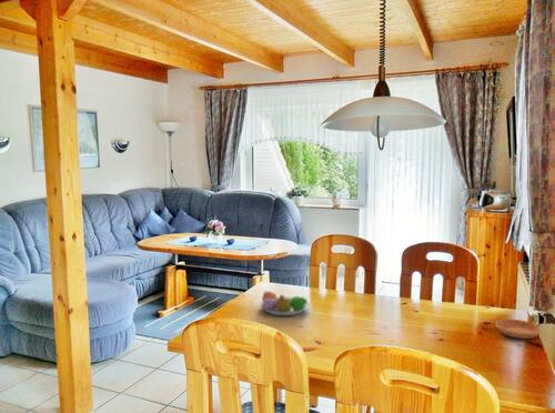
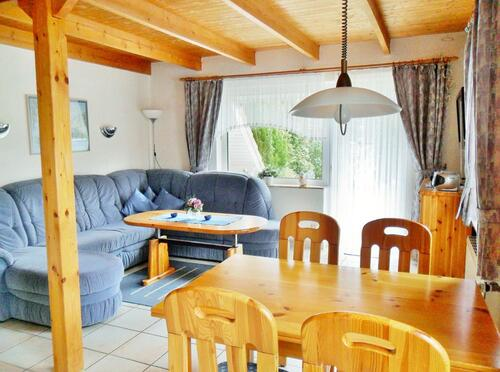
- saucer (517, 329)
- fruit bowl (285, 300)
